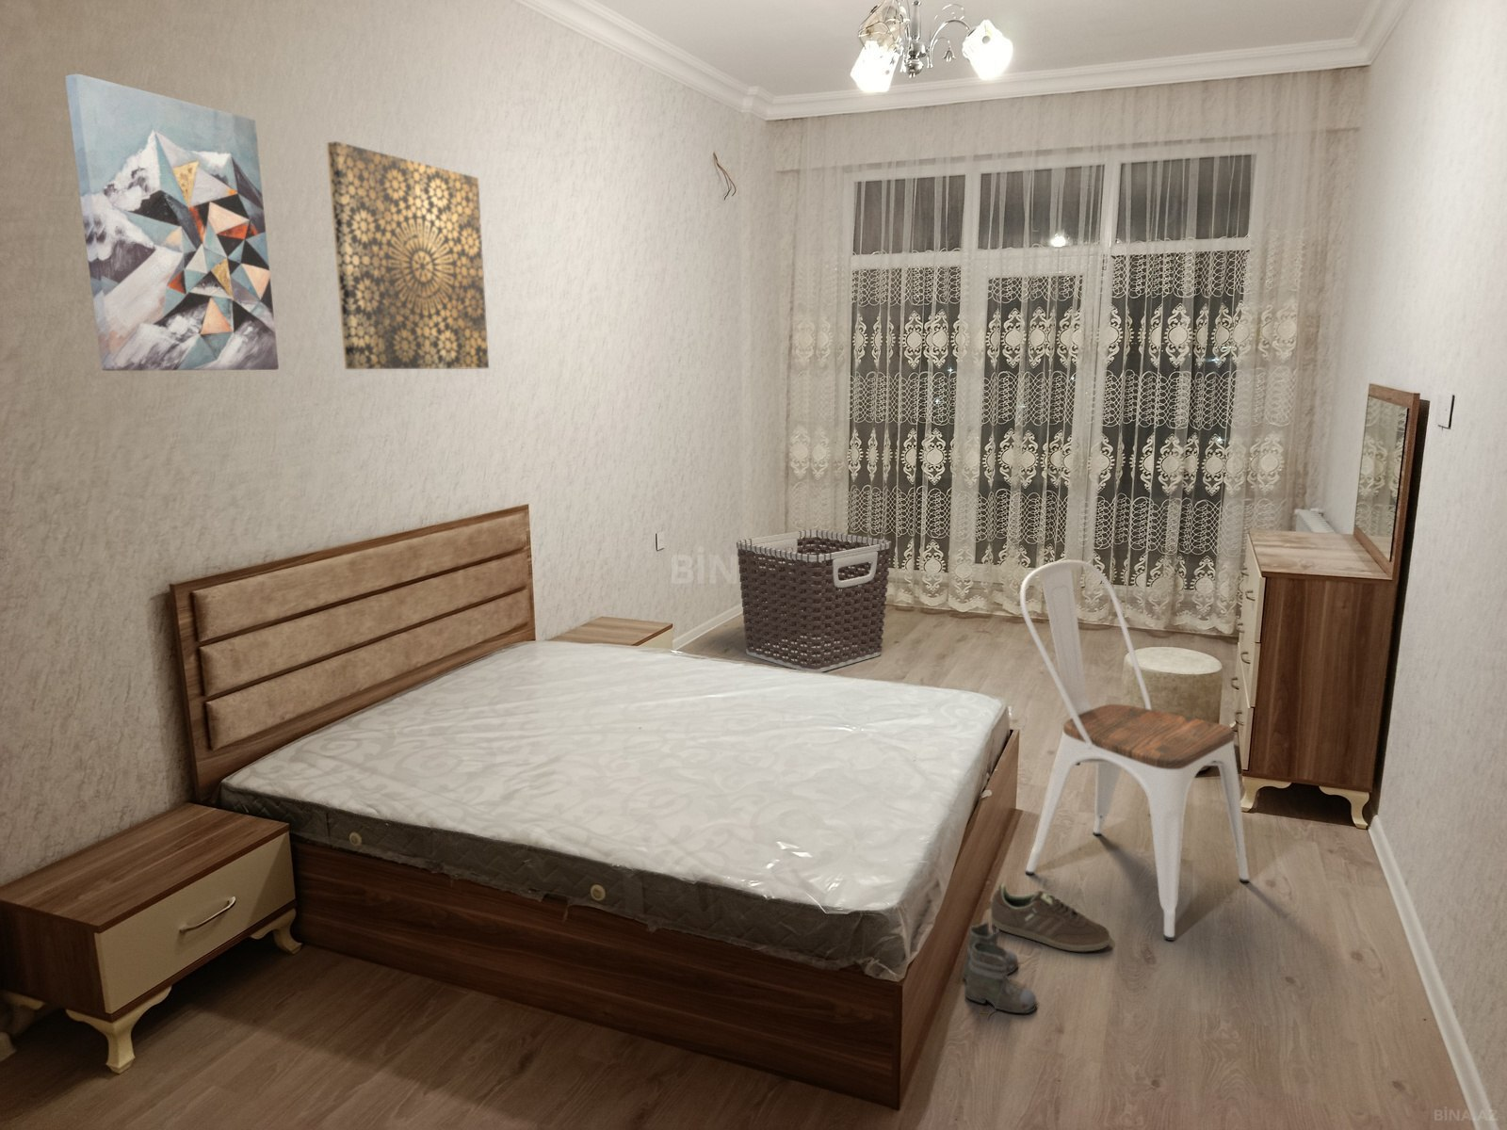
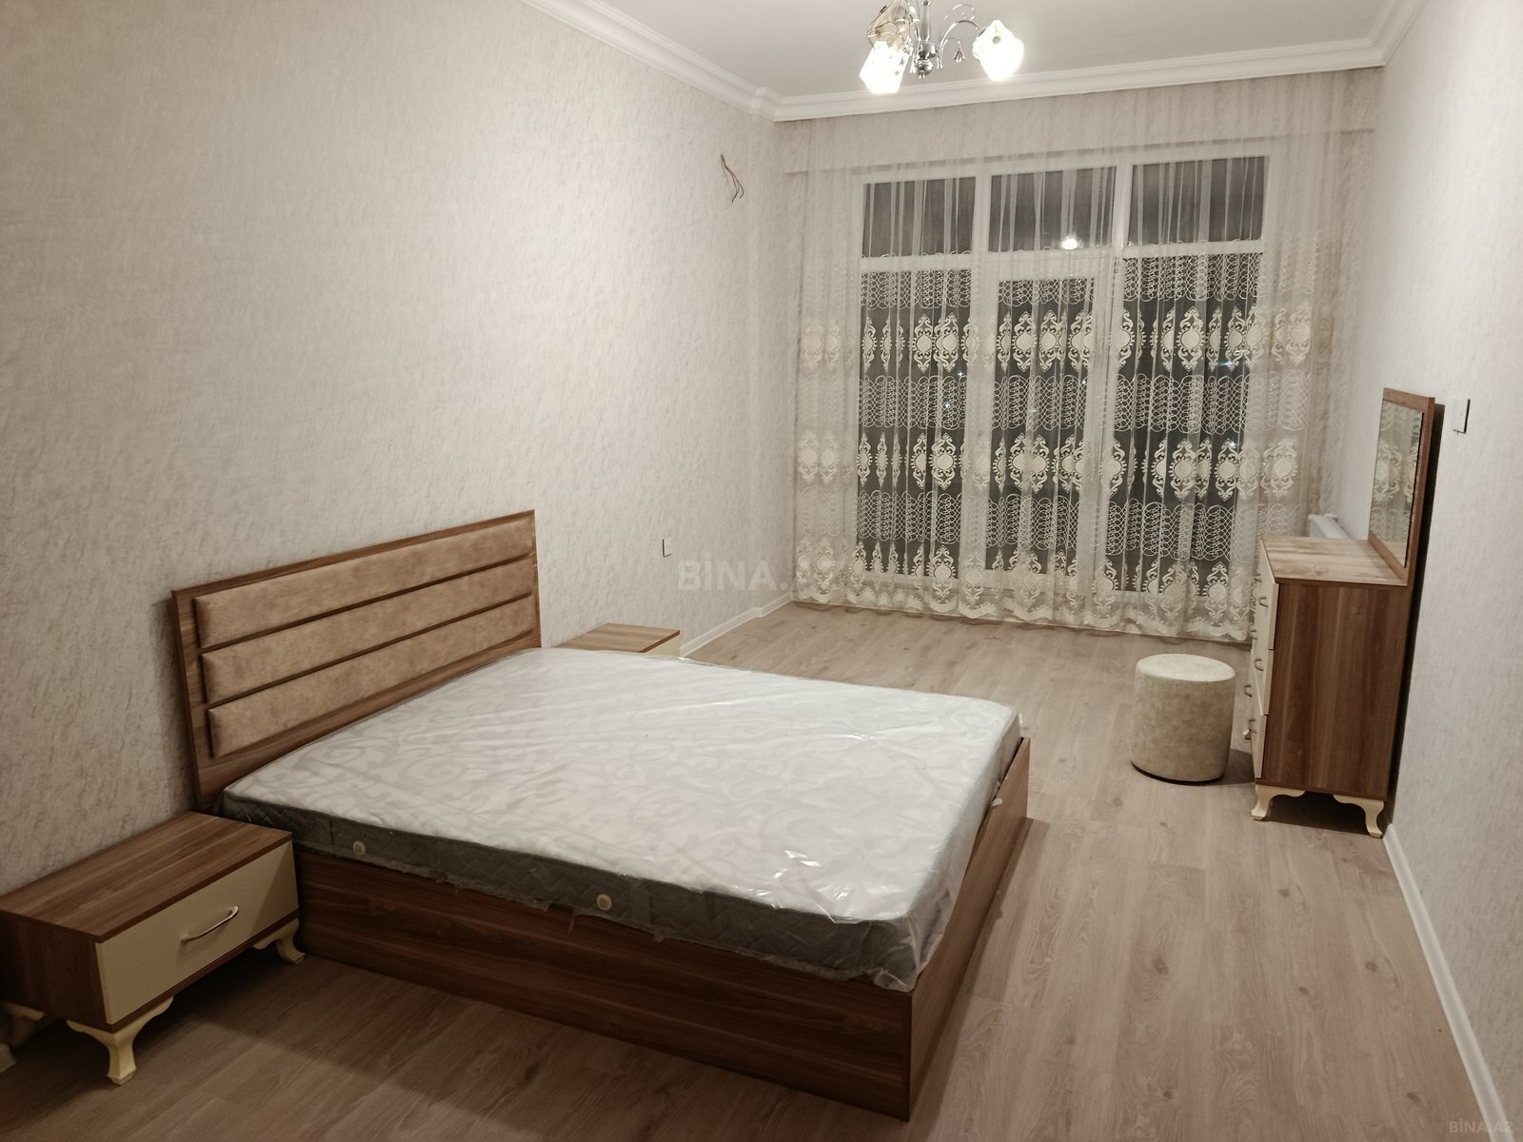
- boots (998, 964)
- sneaker (1049, 916)
- wall art (415, 267)
- chair (1130, 728)
- wall art (183, 237)
- clothes hamper (813, 598)
